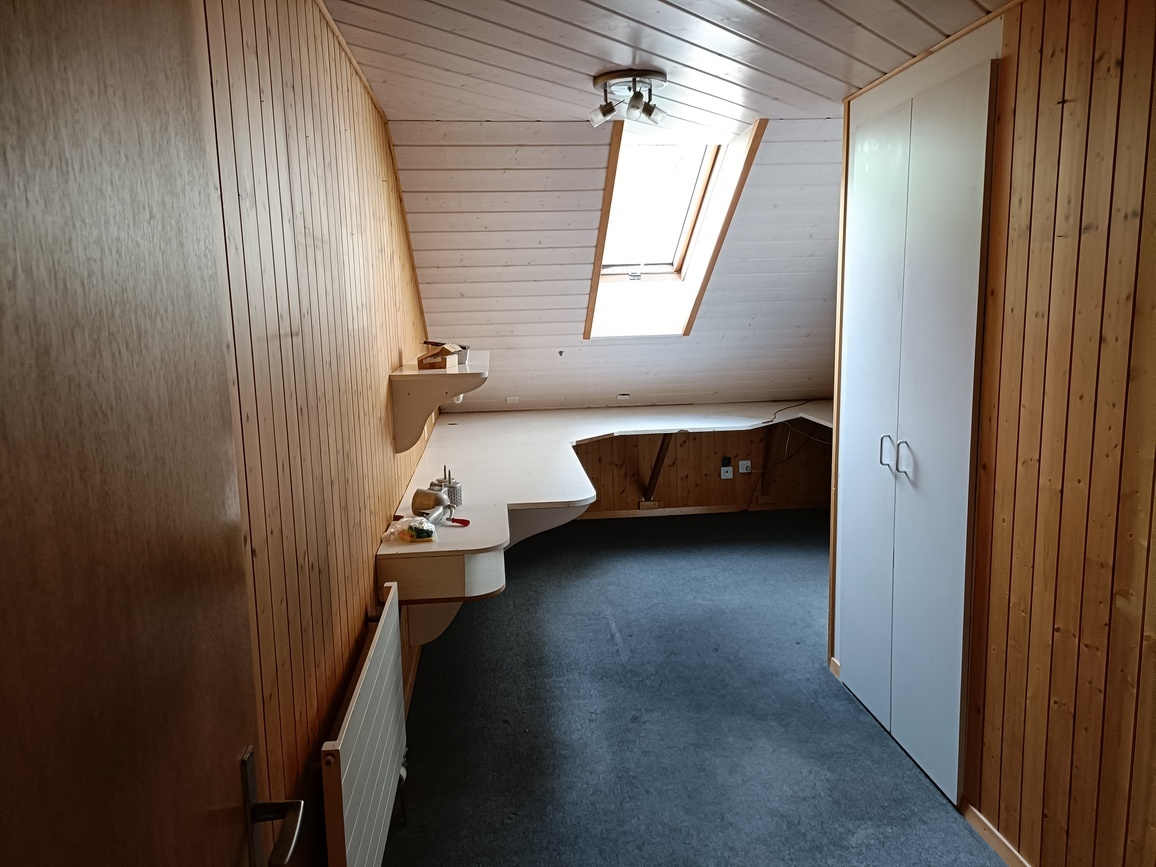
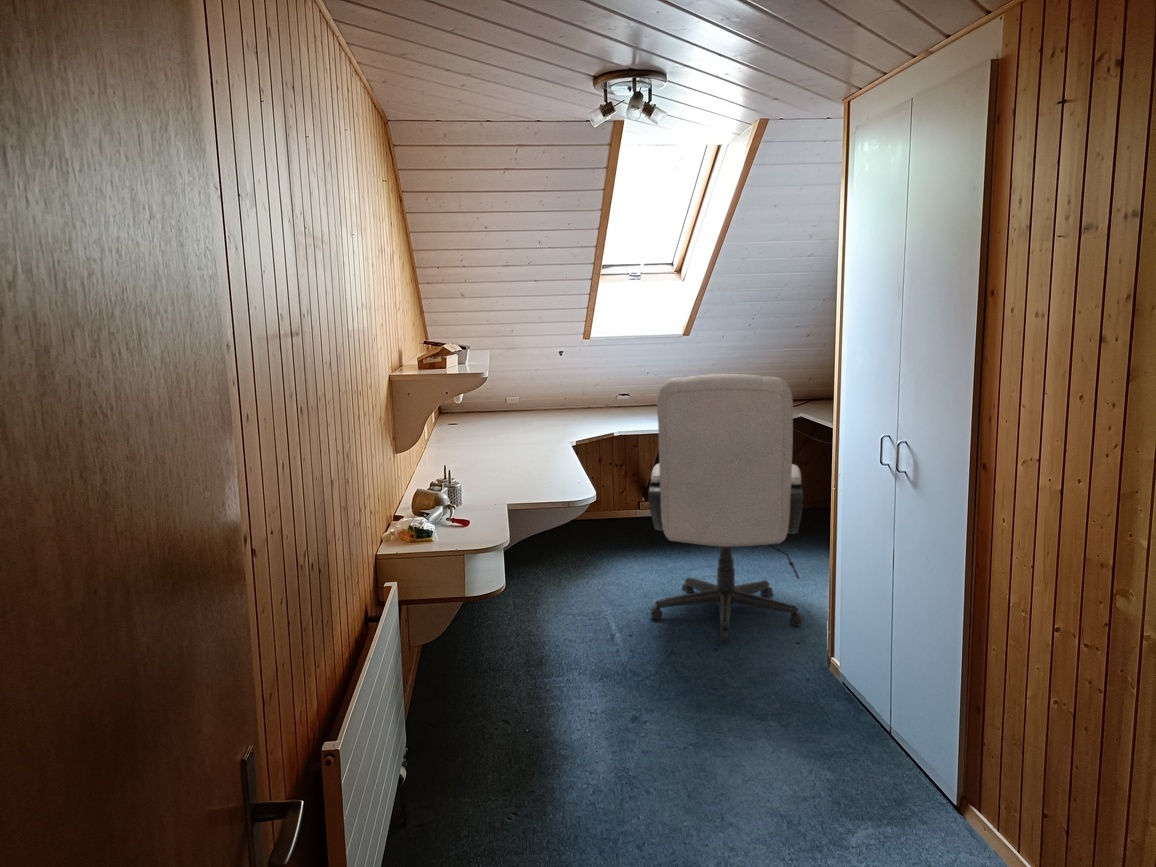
+ chair (725, 496)
